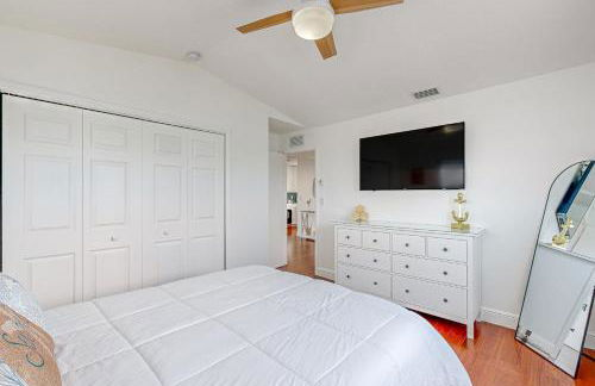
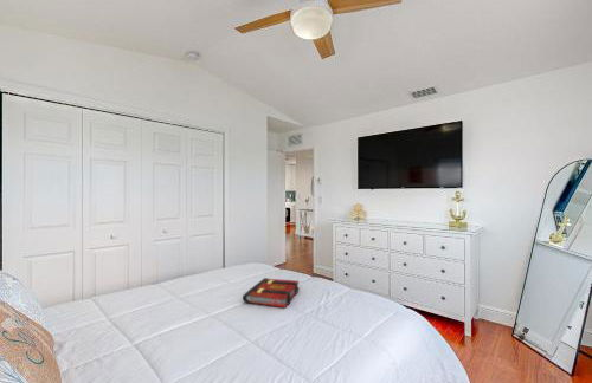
+ book (272, 291)
